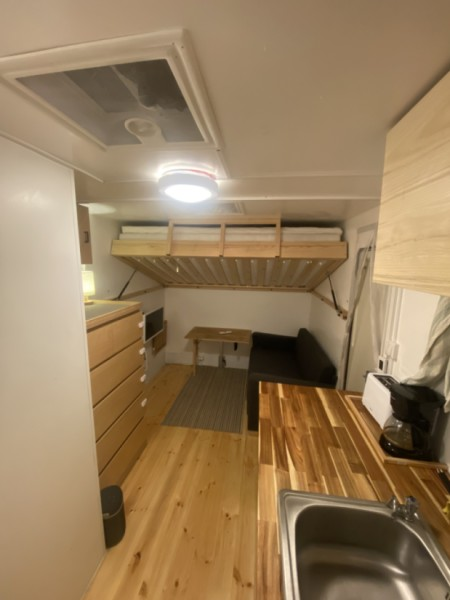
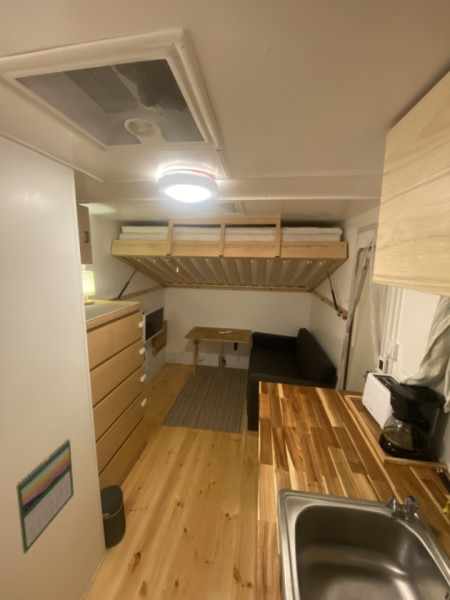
+ calendar (48, 489)
